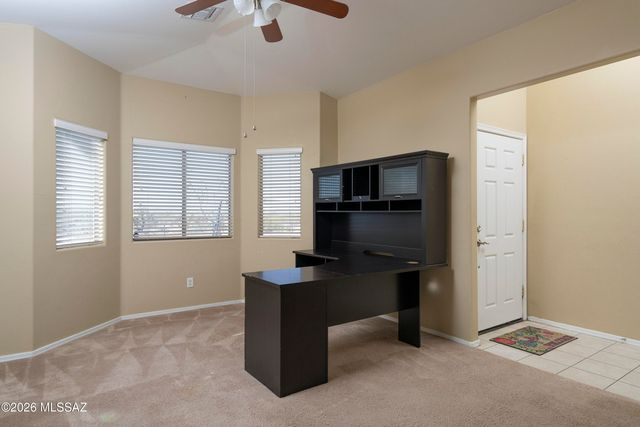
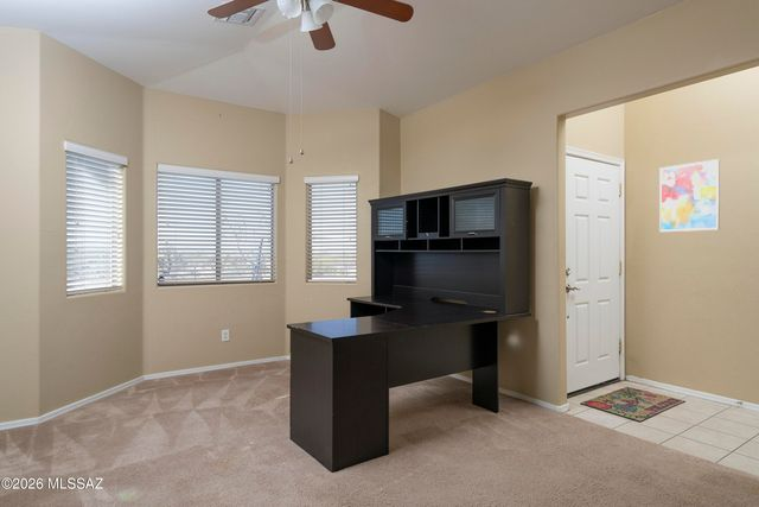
+ wall art (688, 197)
